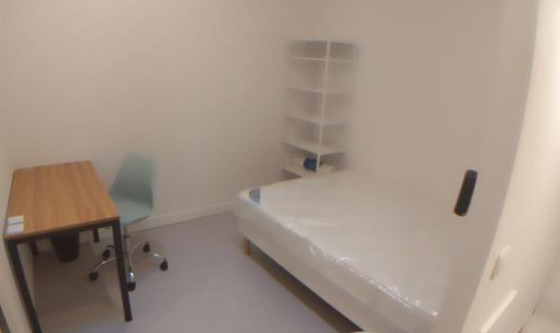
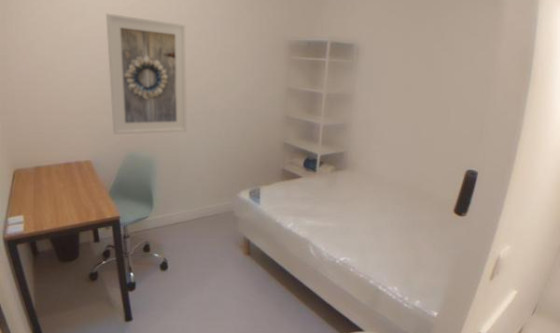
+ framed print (150, 78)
